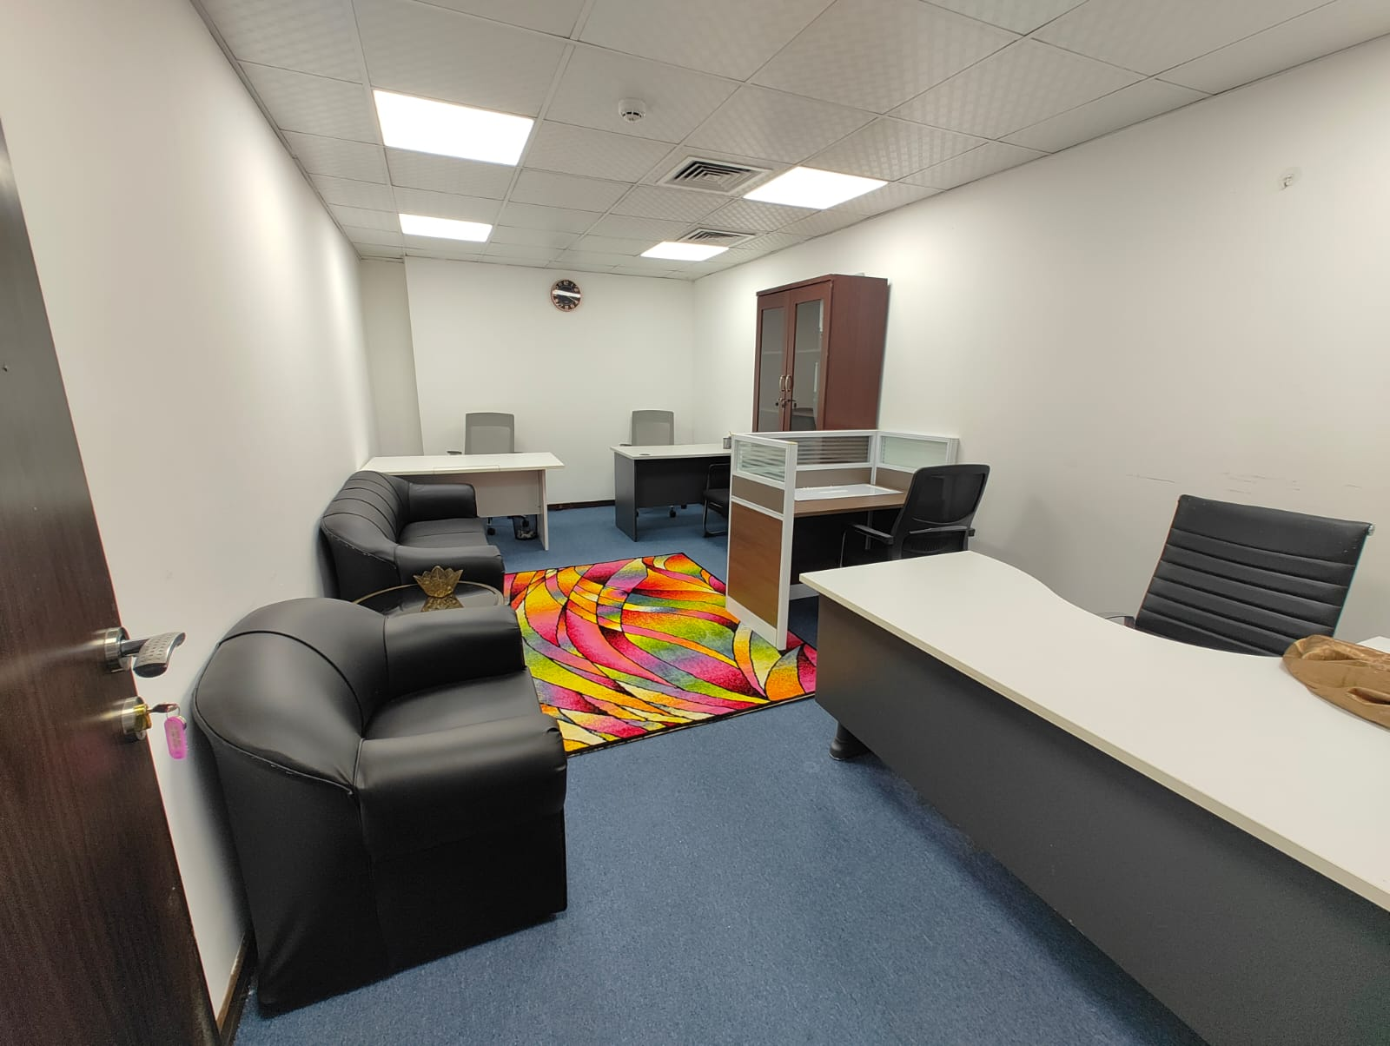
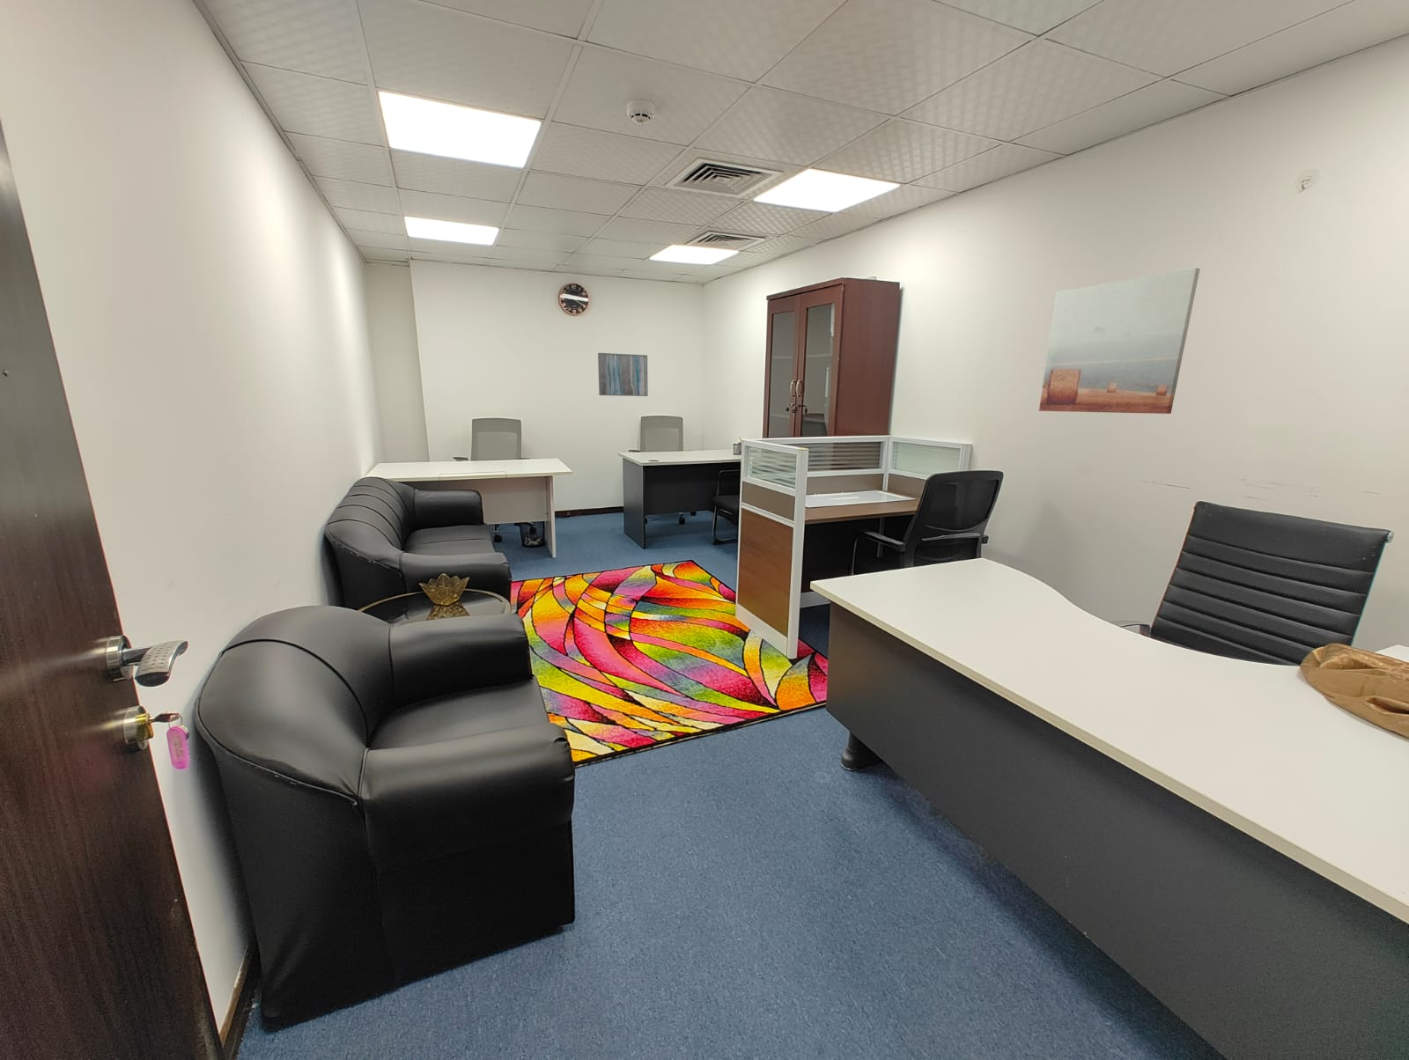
+ wall art (623, 375)
+ wall art (1109, 347)
